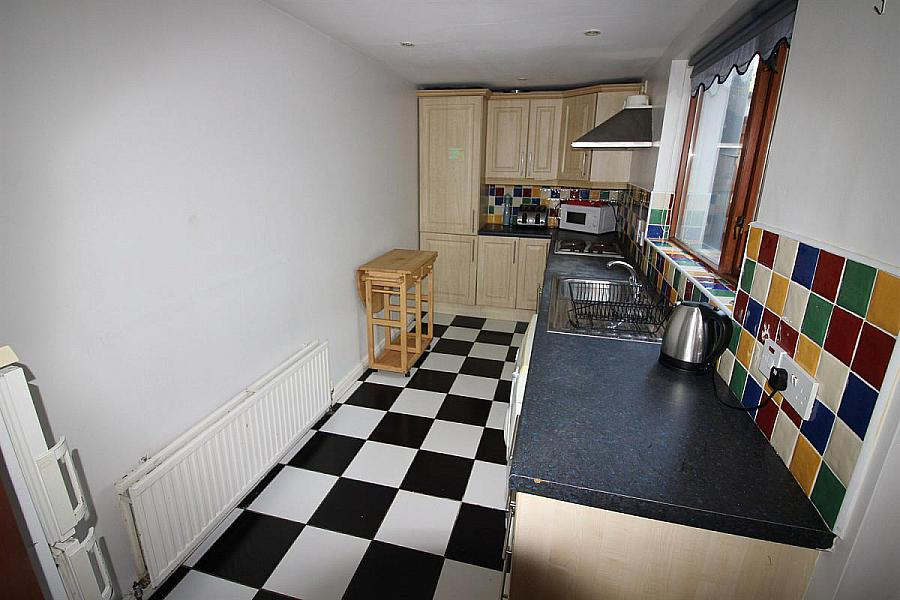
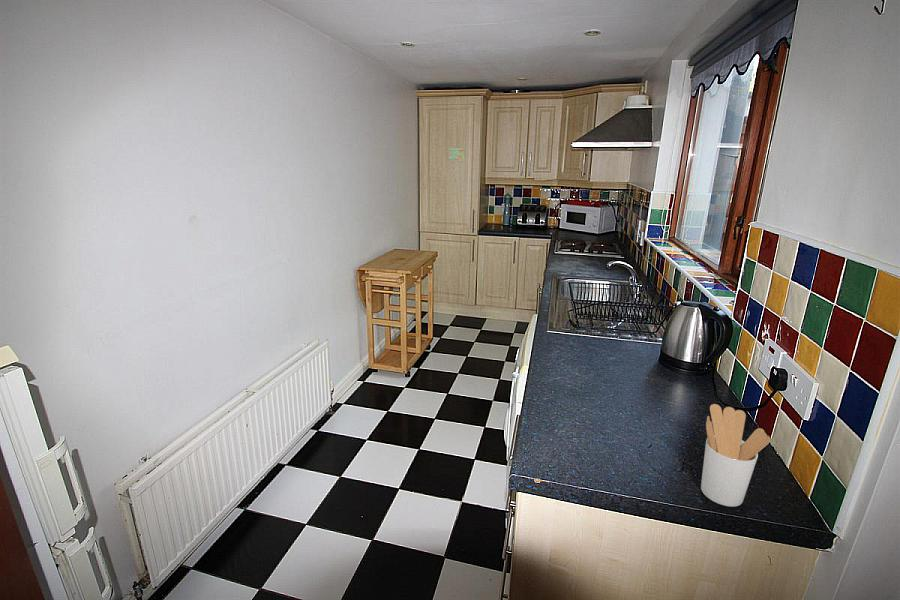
+ utensil holder (726, 452)
